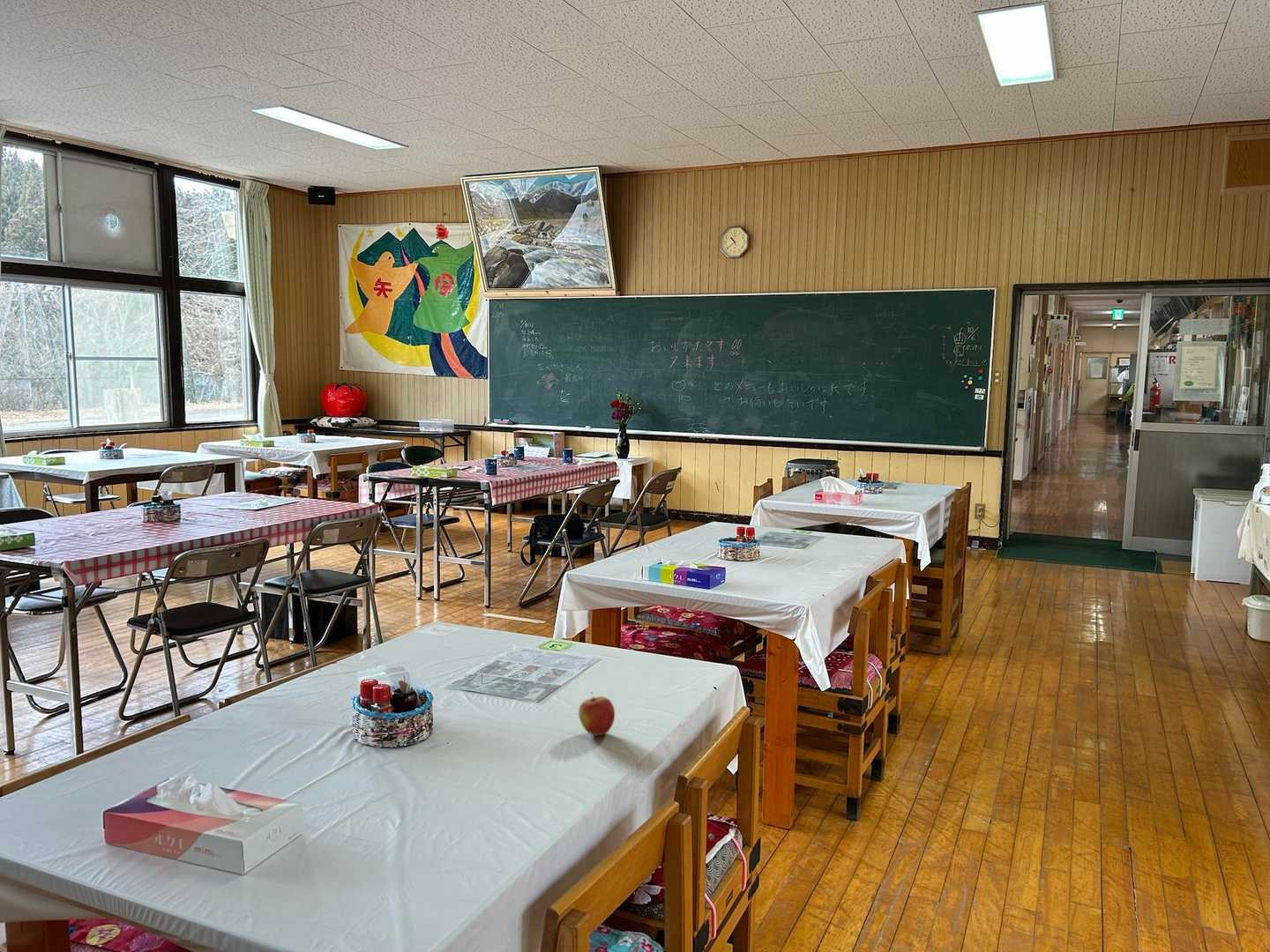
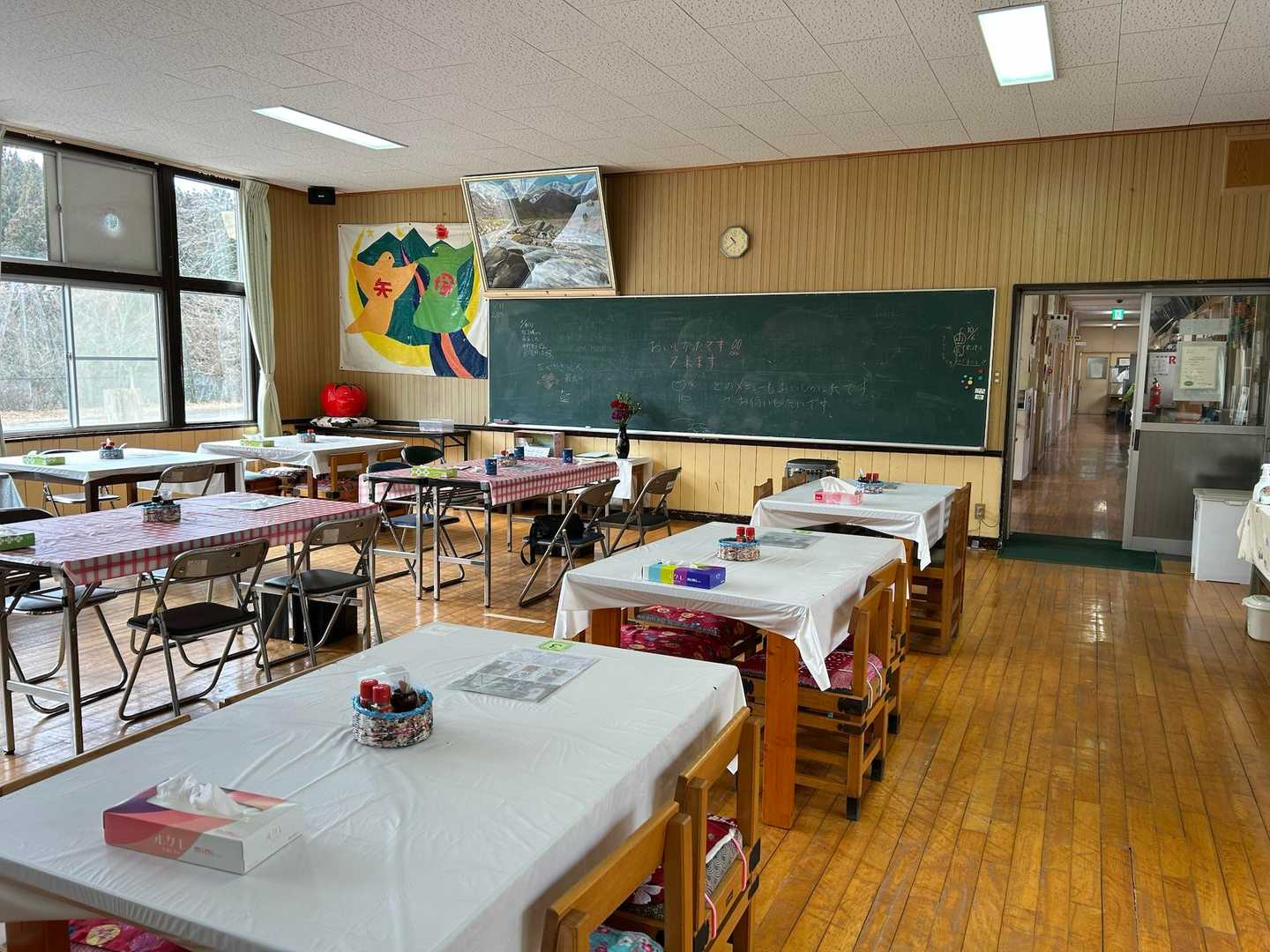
- apple (596, 714)
